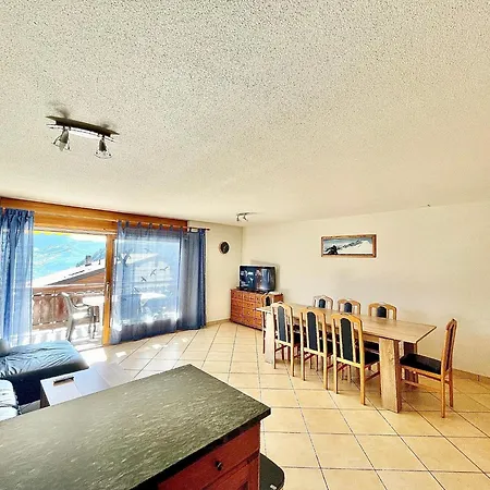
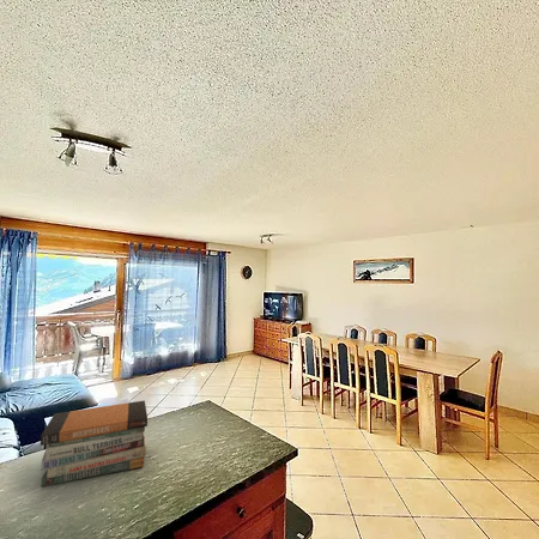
+ book stack (98, 438)
